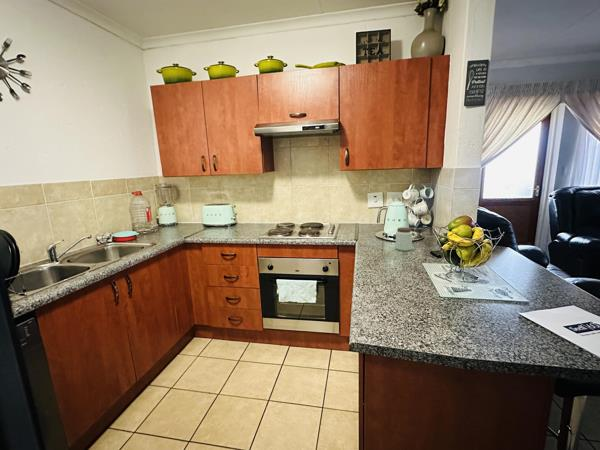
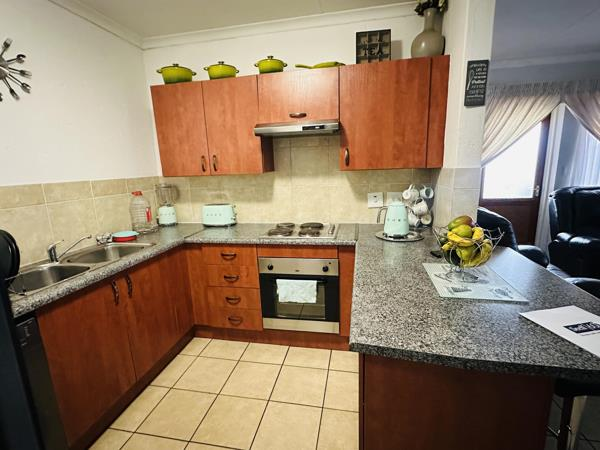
- peanut butter (403, 238)
